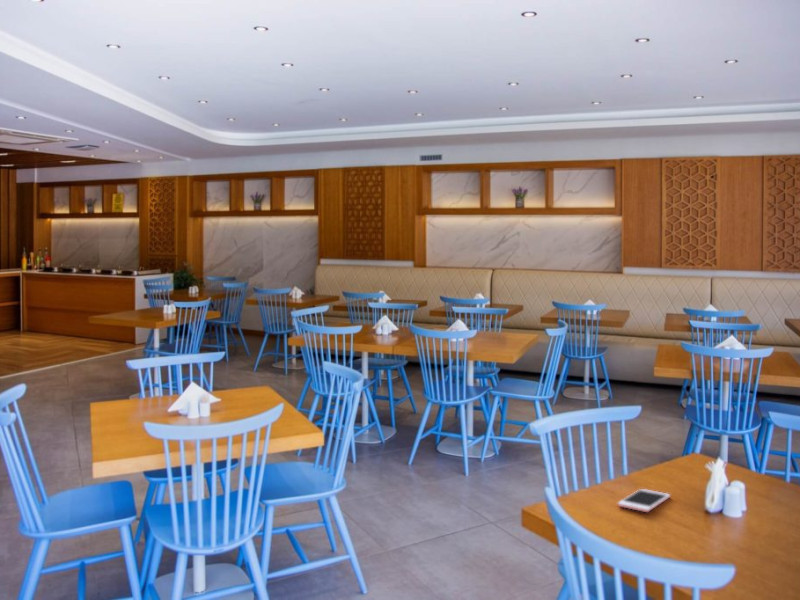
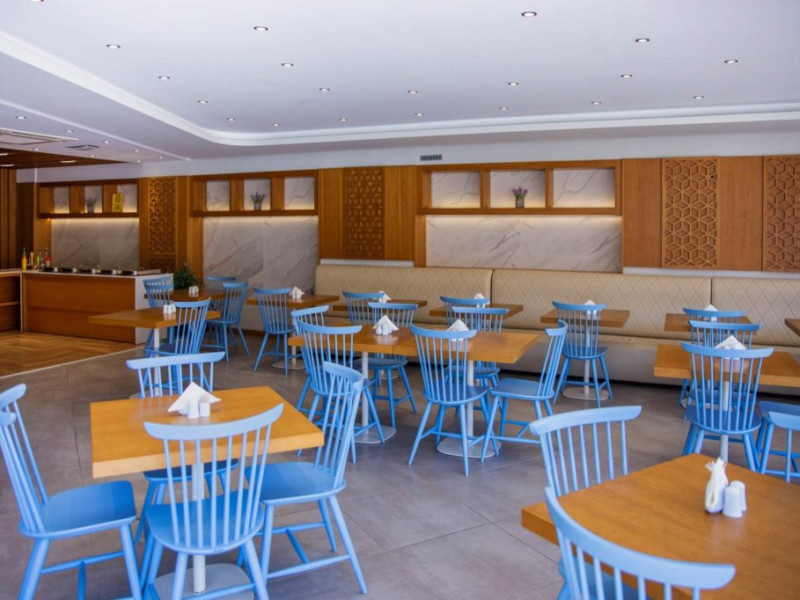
- cell phone (644, 500)
